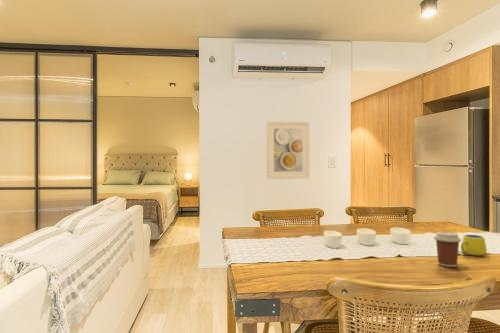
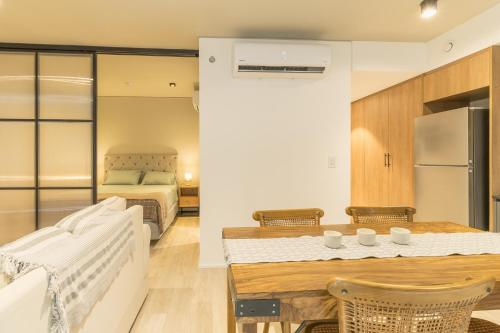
- mug (471, 245)
- coffee cup (447, 248)
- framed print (288, 150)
